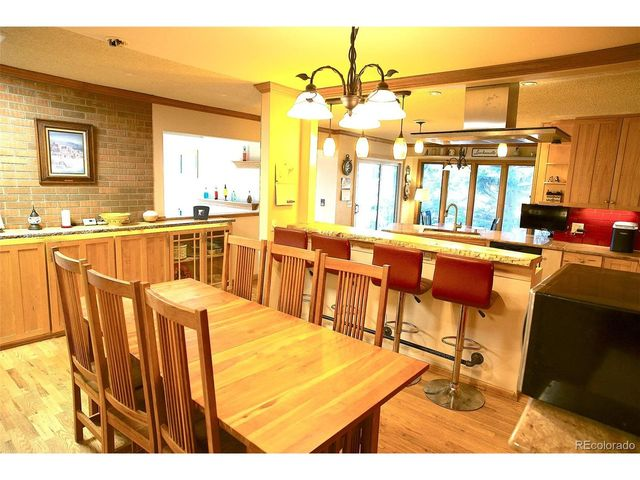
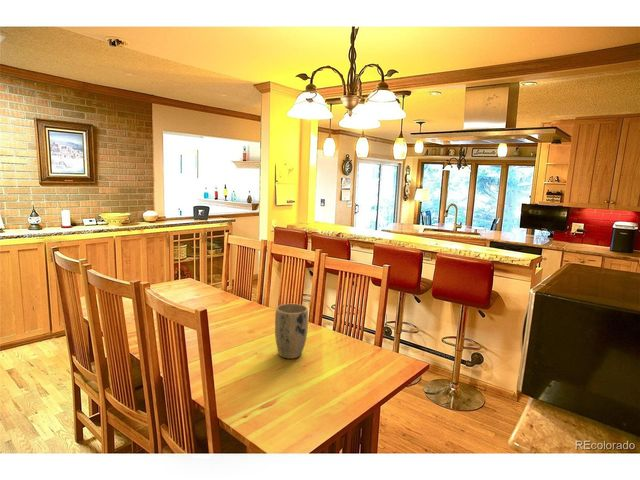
+ plant pot (291, 331)
